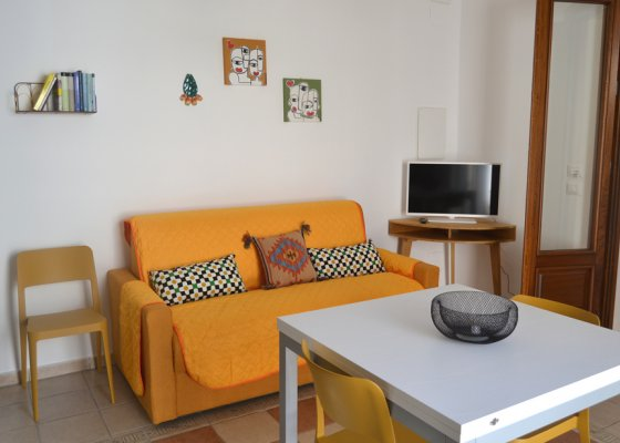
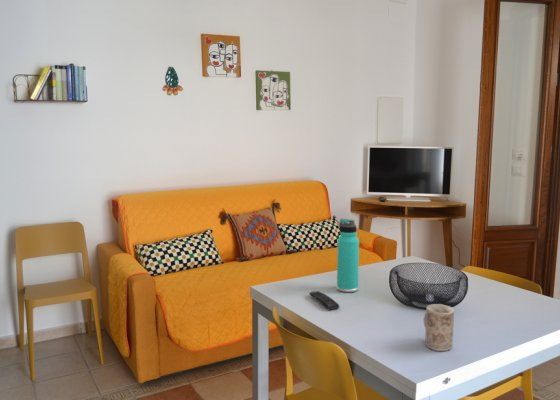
+ mug (437, 325)
+ remote control (322, 298)
+ thermos bottle (348, 254)
